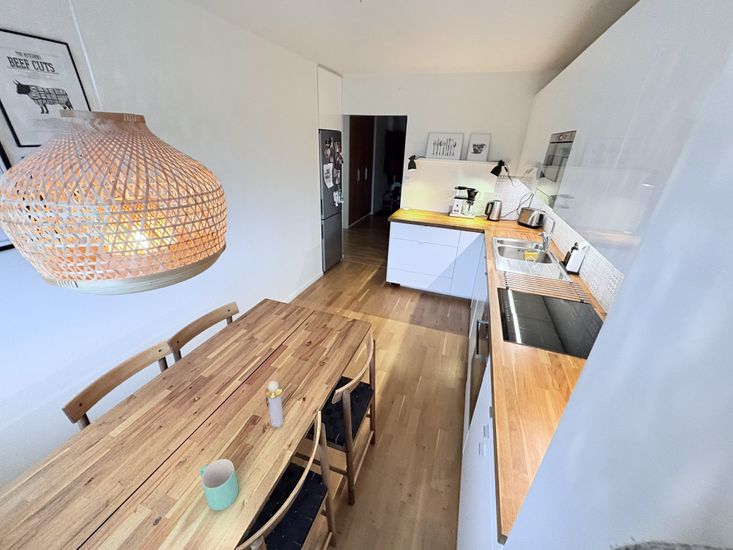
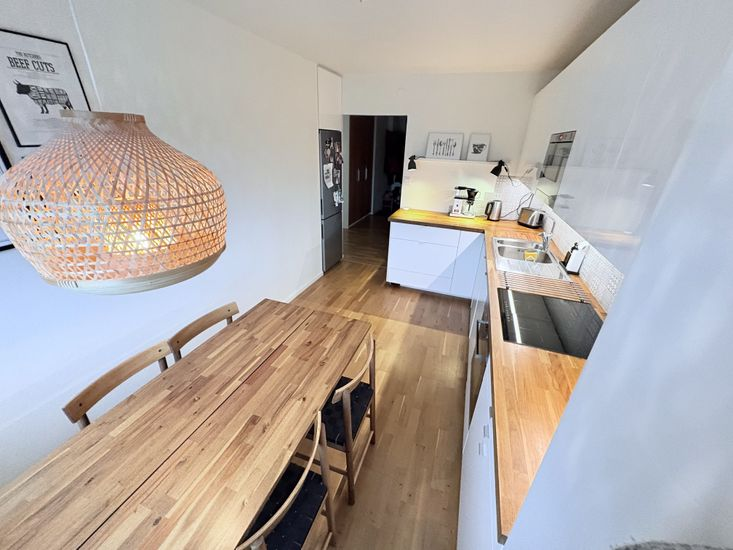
- mug (216, 481)
- perfume bottle (275, 403)
